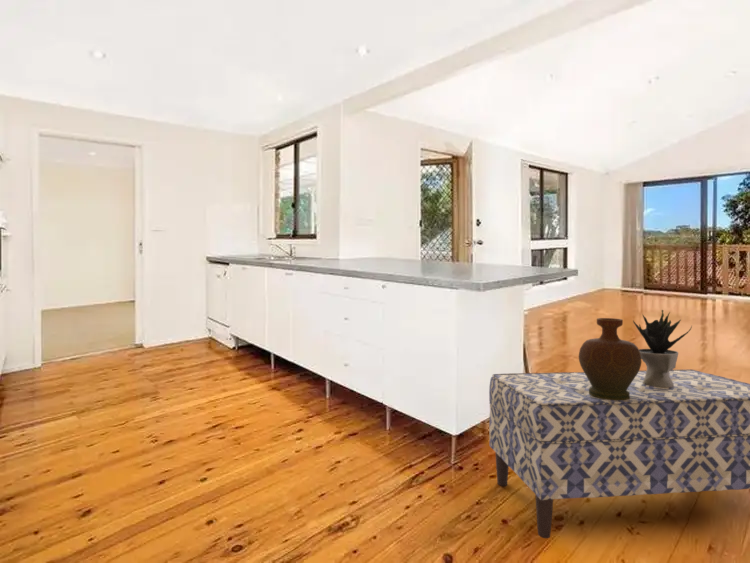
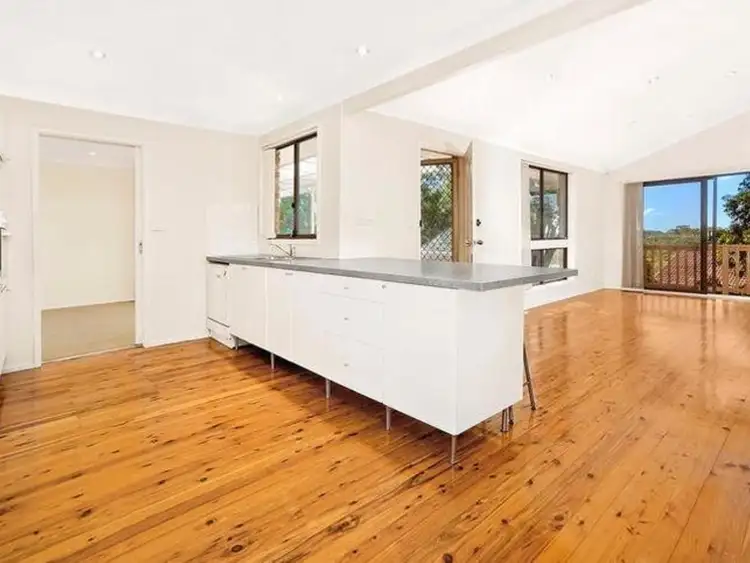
- bench (628, 442)
- decorative vase (609, 356)
- potted plant (659, 347)
